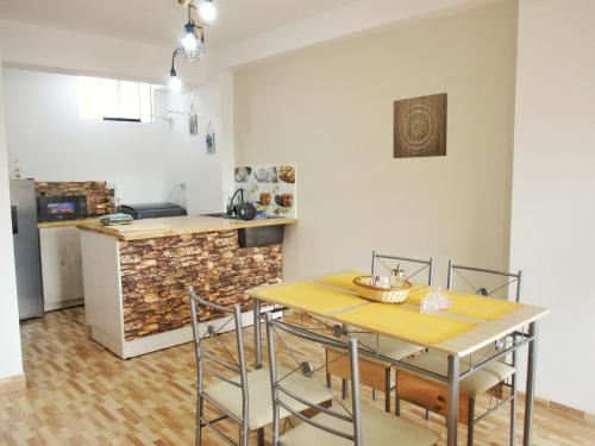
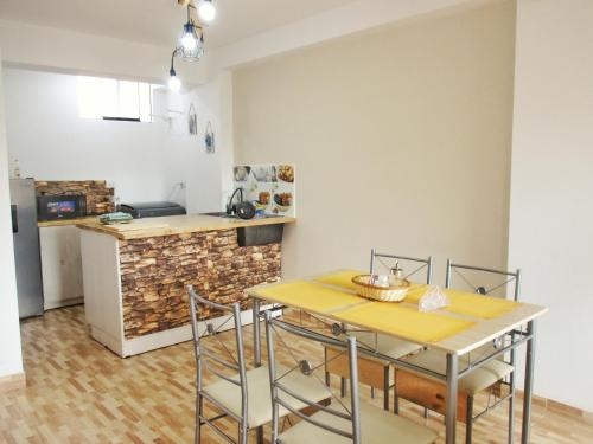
- wall art (419, 127)
